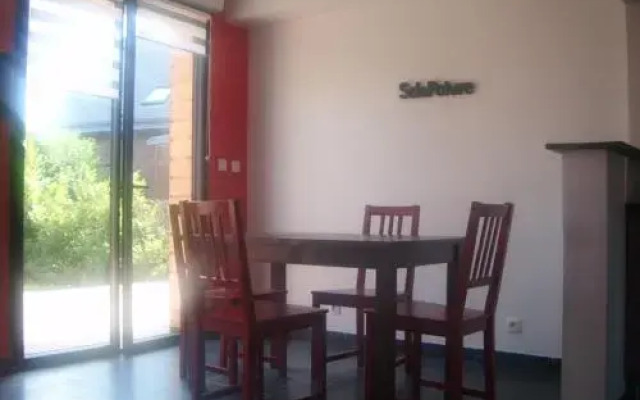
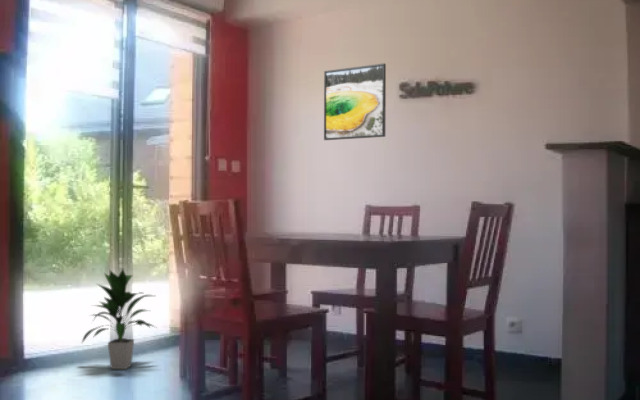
+ indoor plant (118, 317)
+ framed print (353, 102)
